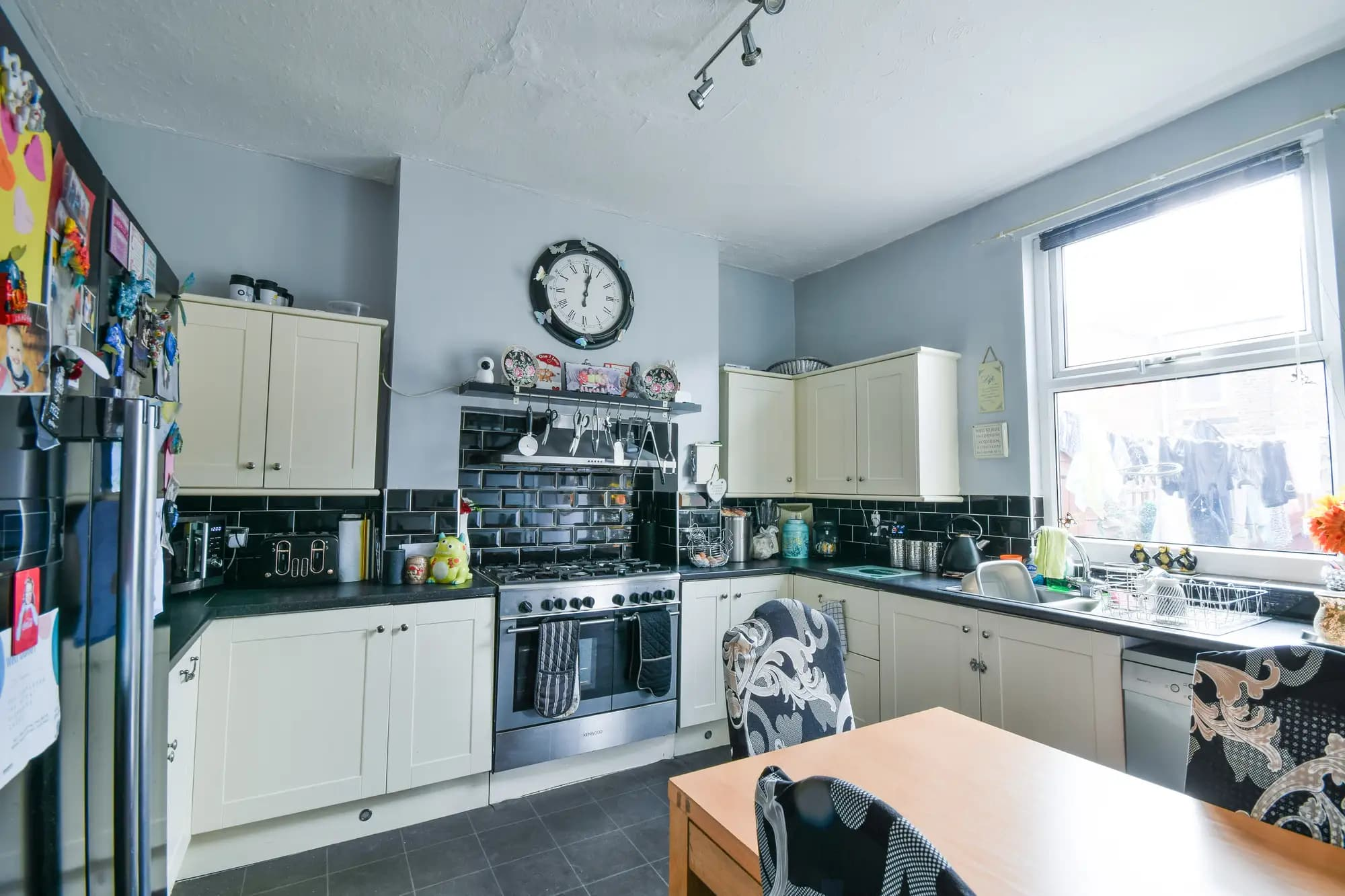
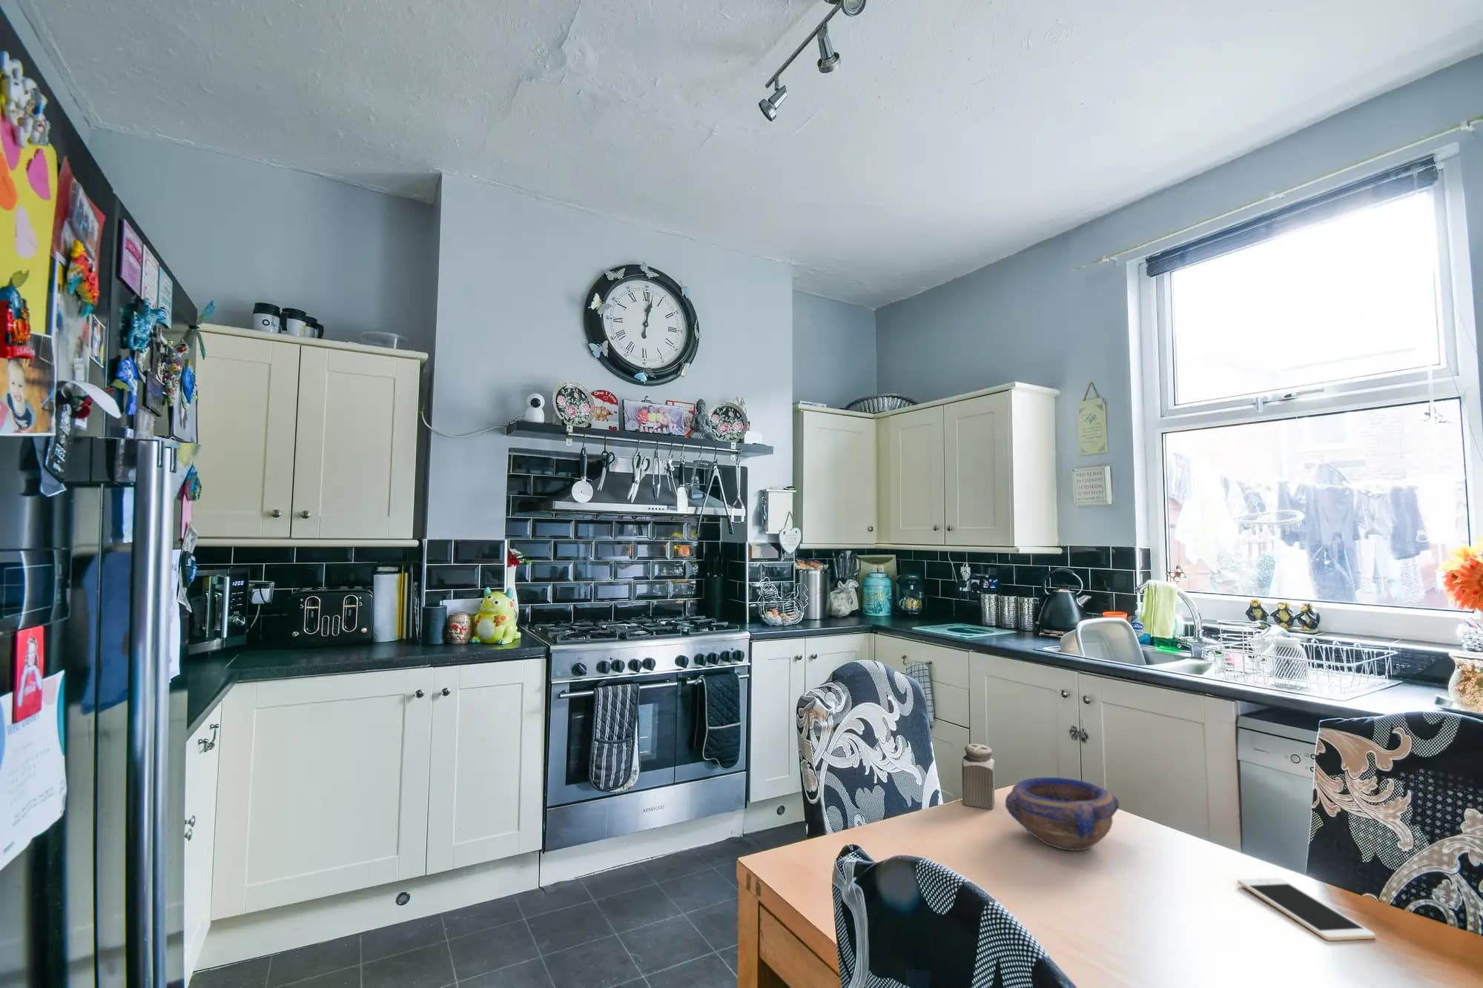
+ bowl (1061, 813)
+ salt shaker (978, 774)
+ cell phone (1301, 906)
